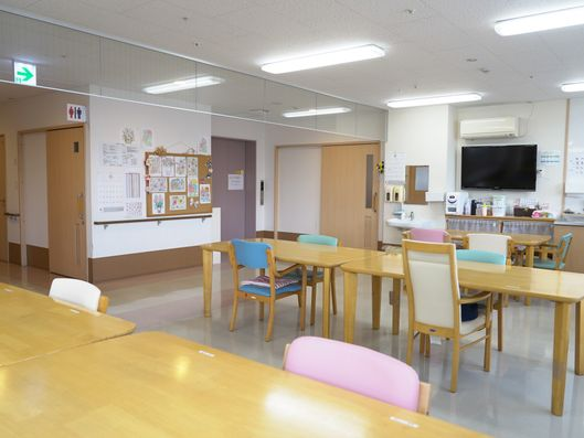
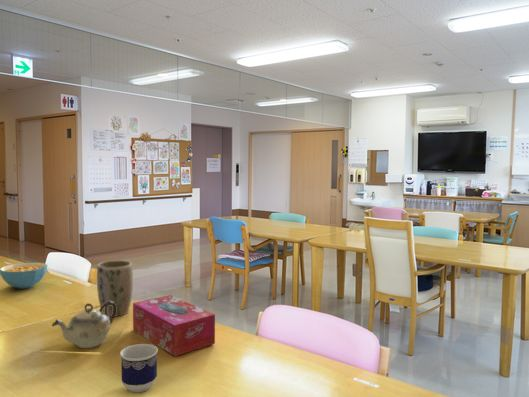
+ cereal bowl (24, 277)
+ plant pot (115, 288)
+ cup (141, 366)
+ teapot (86, 324)
+ tissue box (172, 322)
